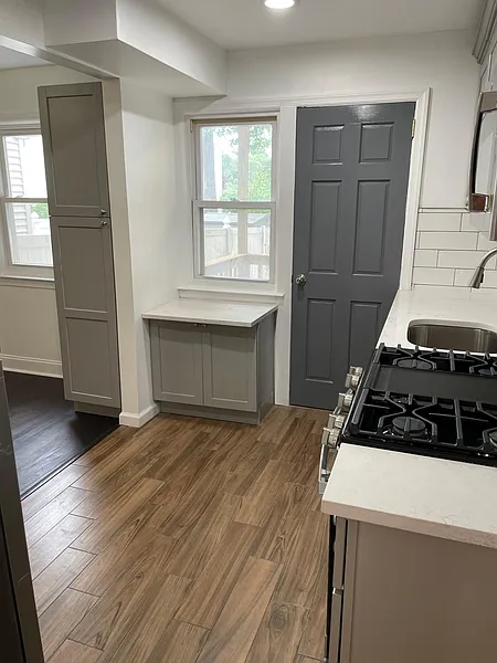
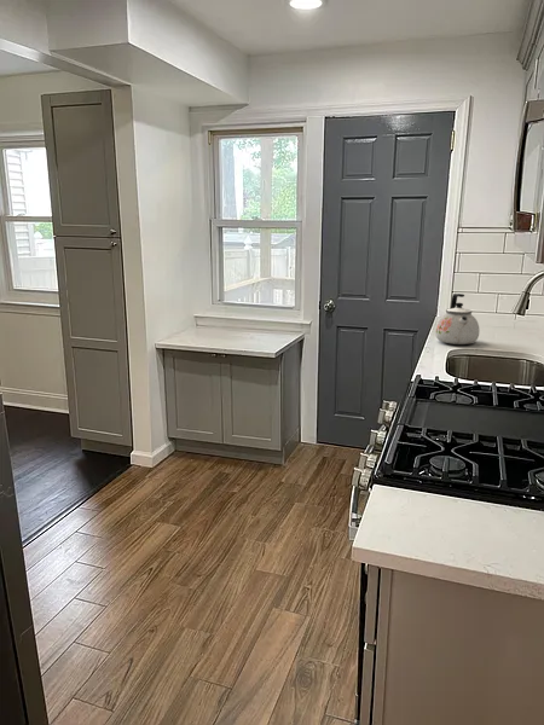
+ kettle (458, 318)
